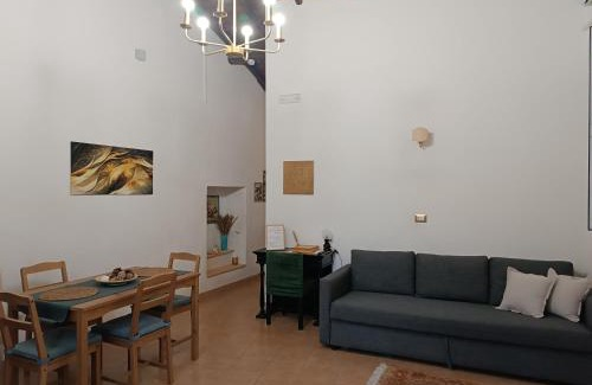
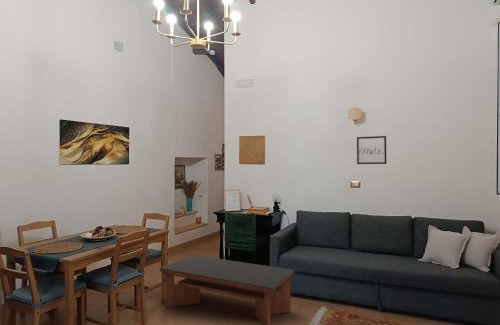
+ wall art (371, 150)
+ coffee table (226, 289)
